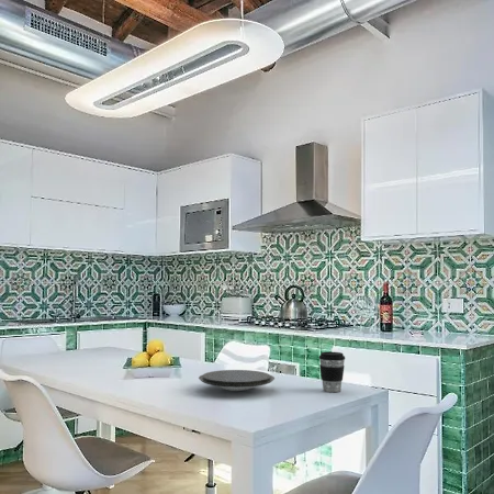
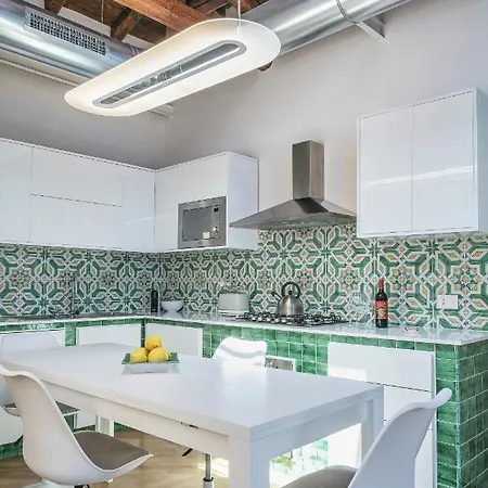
- plate (236, 382)
- coffee cup (332, 371)
